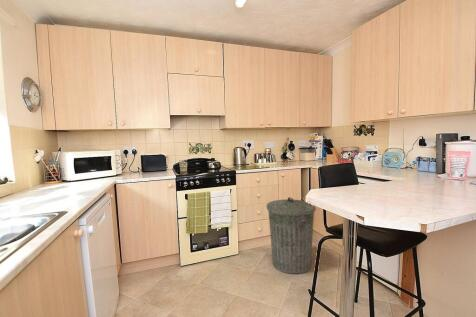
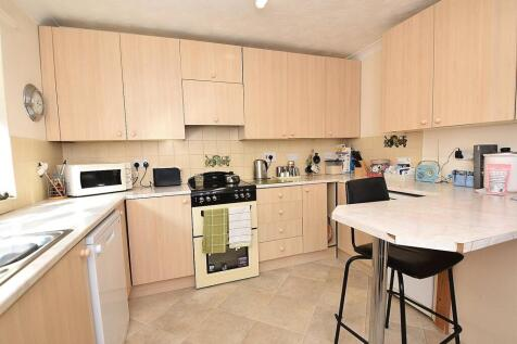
- trash can (290, 231)
